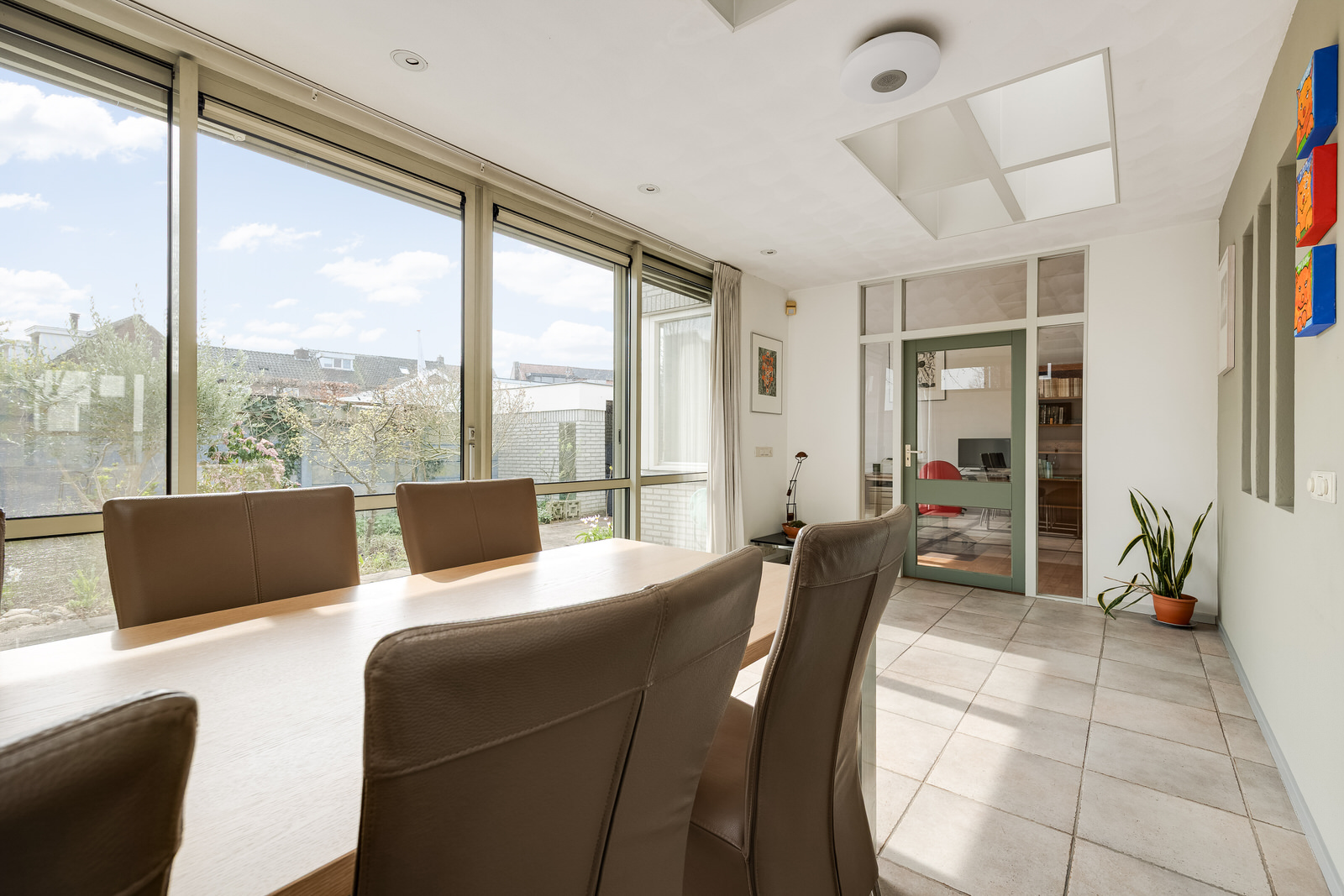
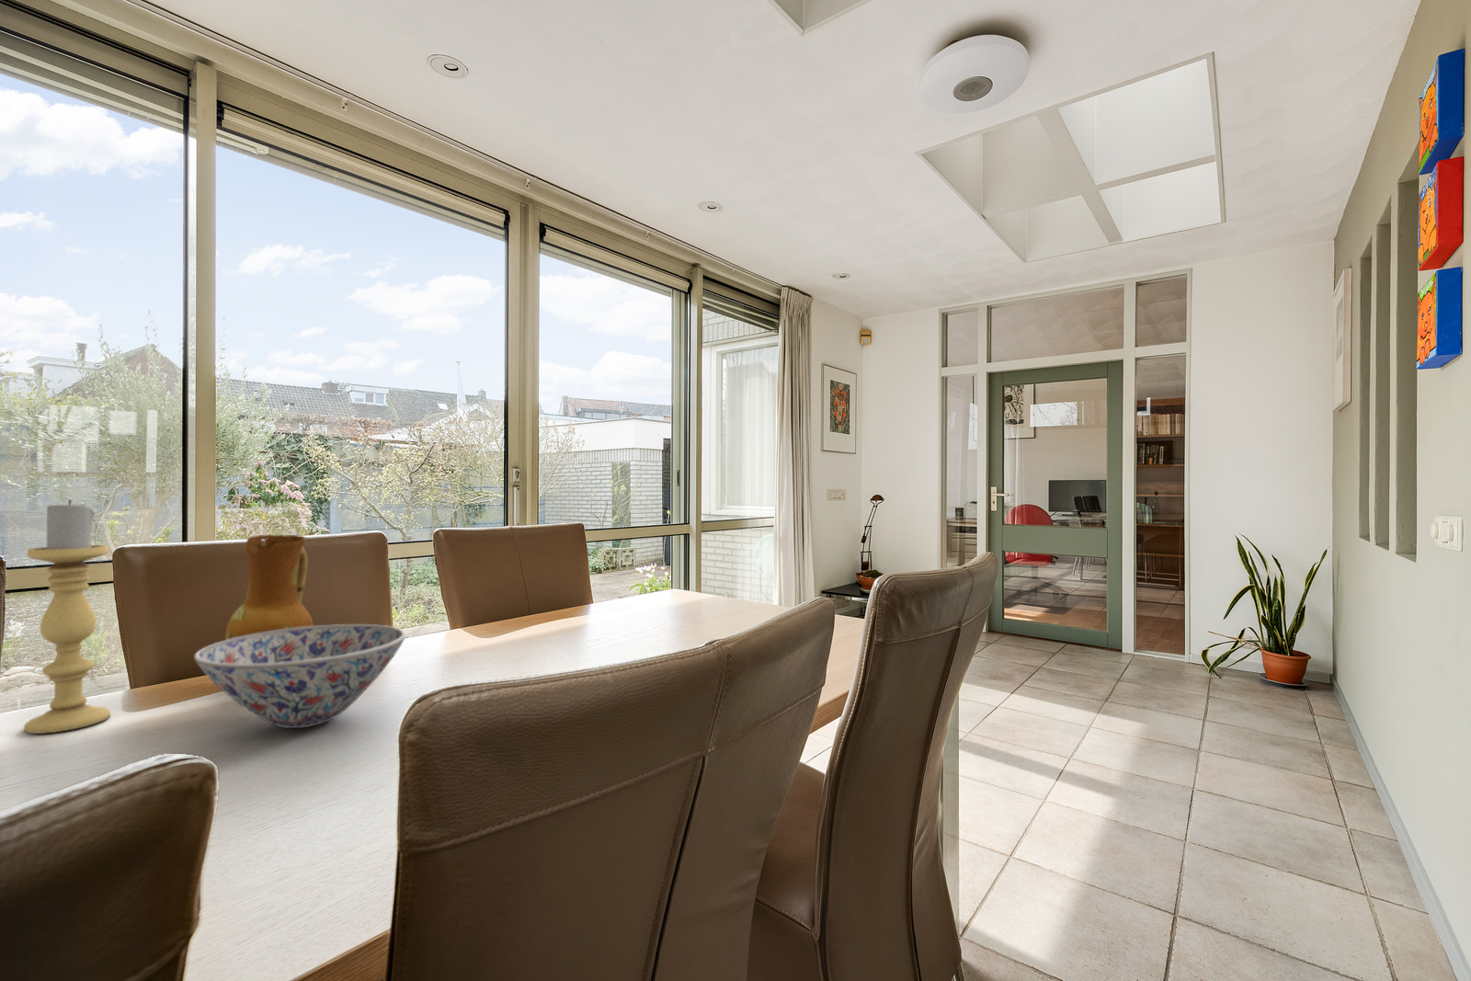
+ candle holder (68, 611)
+ bowl (308, 681)
+ ceramic jug (271, 608)
